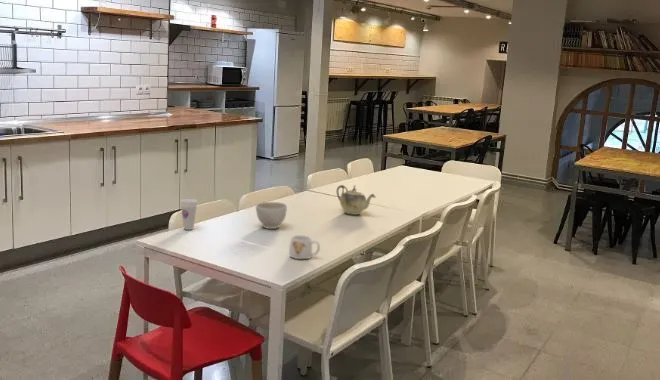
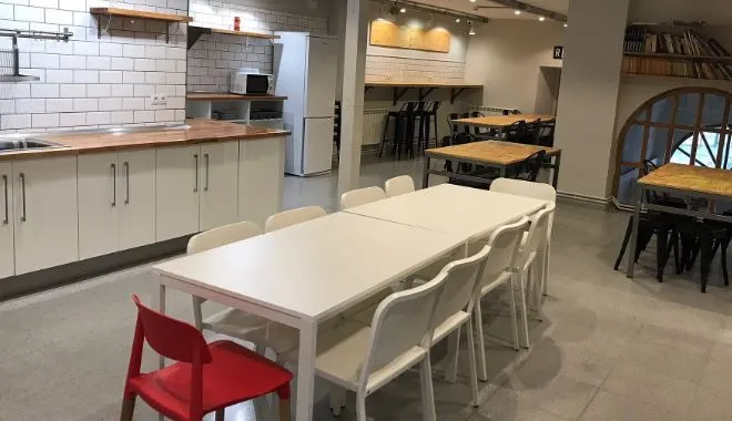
- mug (304, 247)
- bowl (270, 216)
- cup (188, 214)
- teapot (355, 199)
